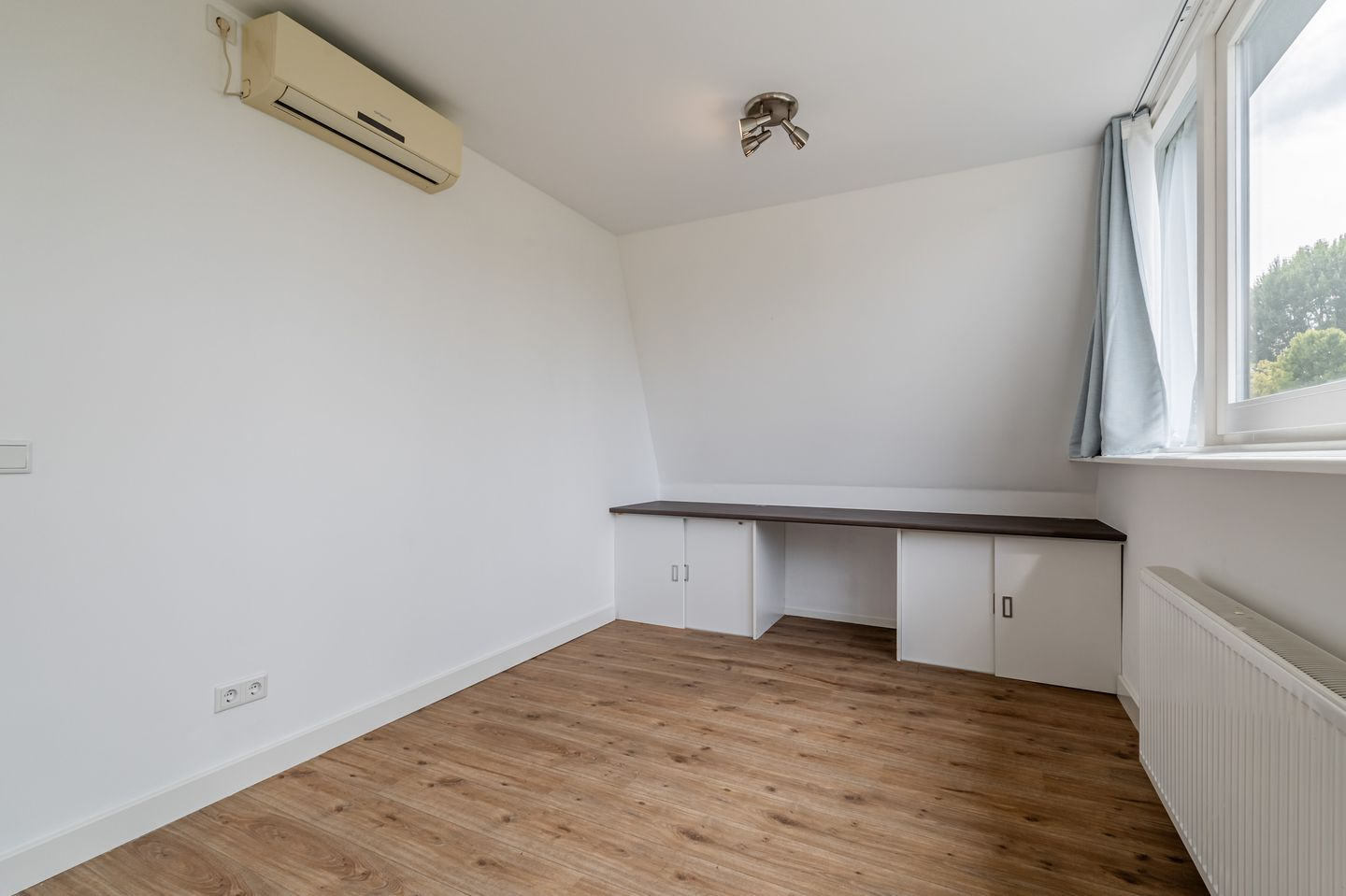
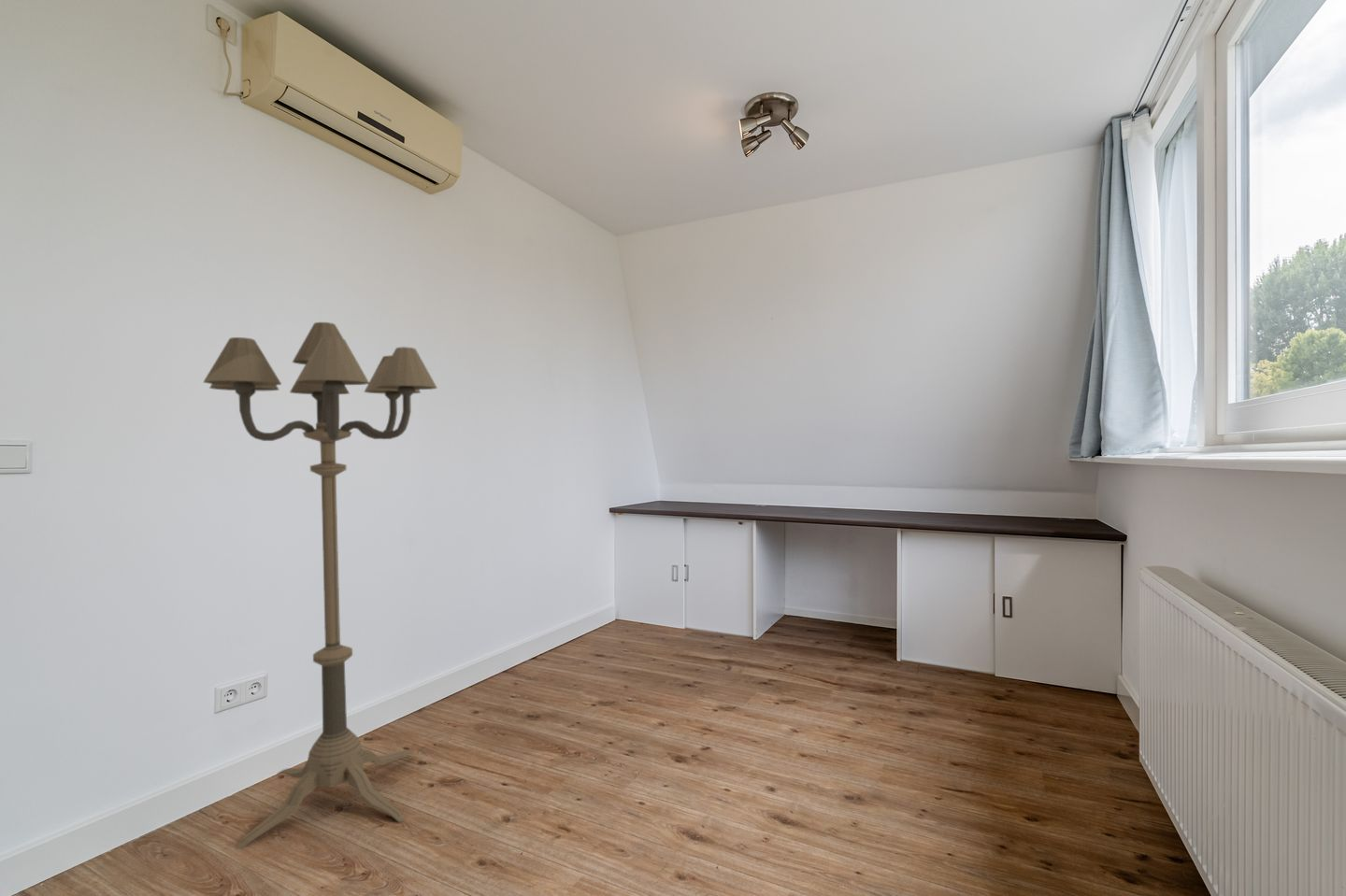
+ floor lamp (330, 562)
